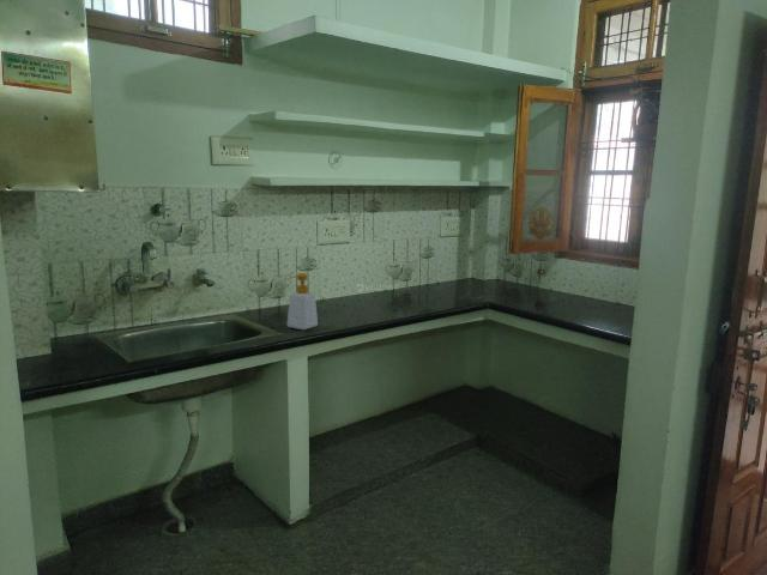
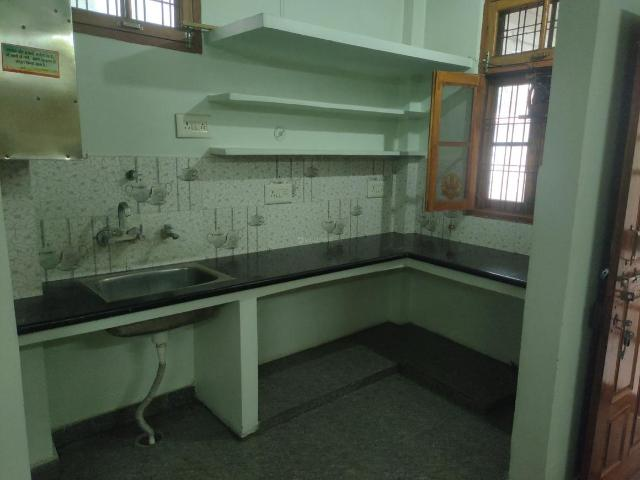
- soap bottle (298, 301)
